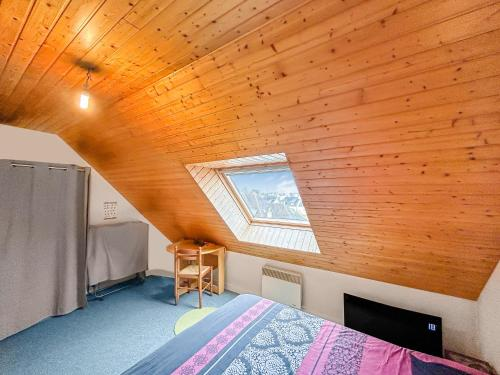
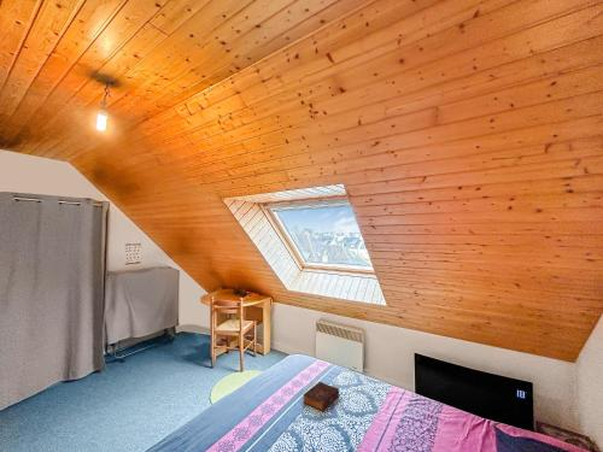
+ book (321, 395)
